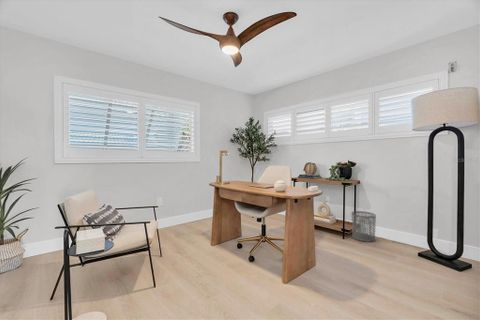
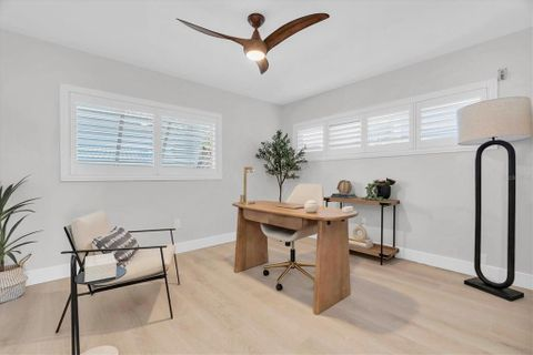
- waste bin (363, 226)
